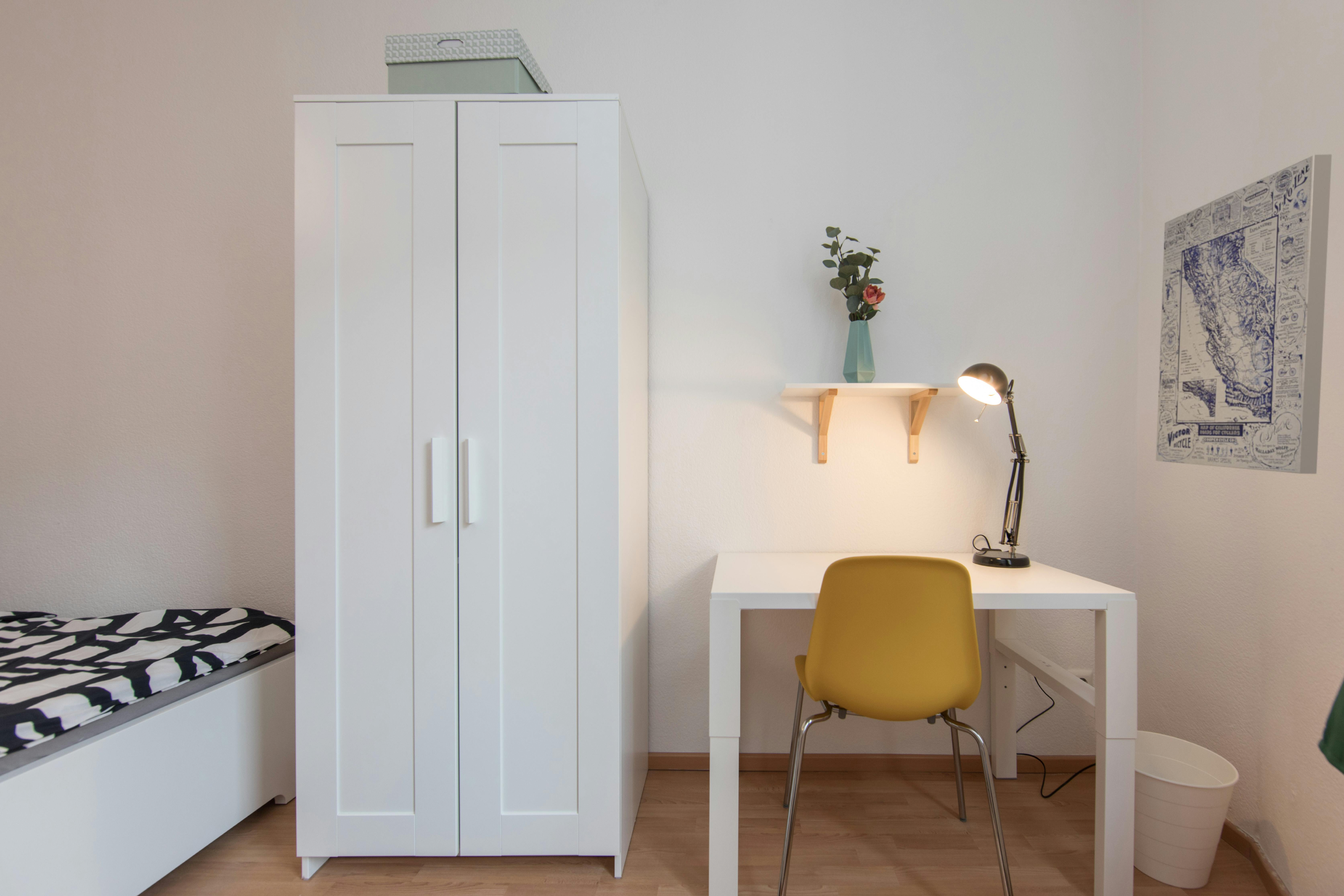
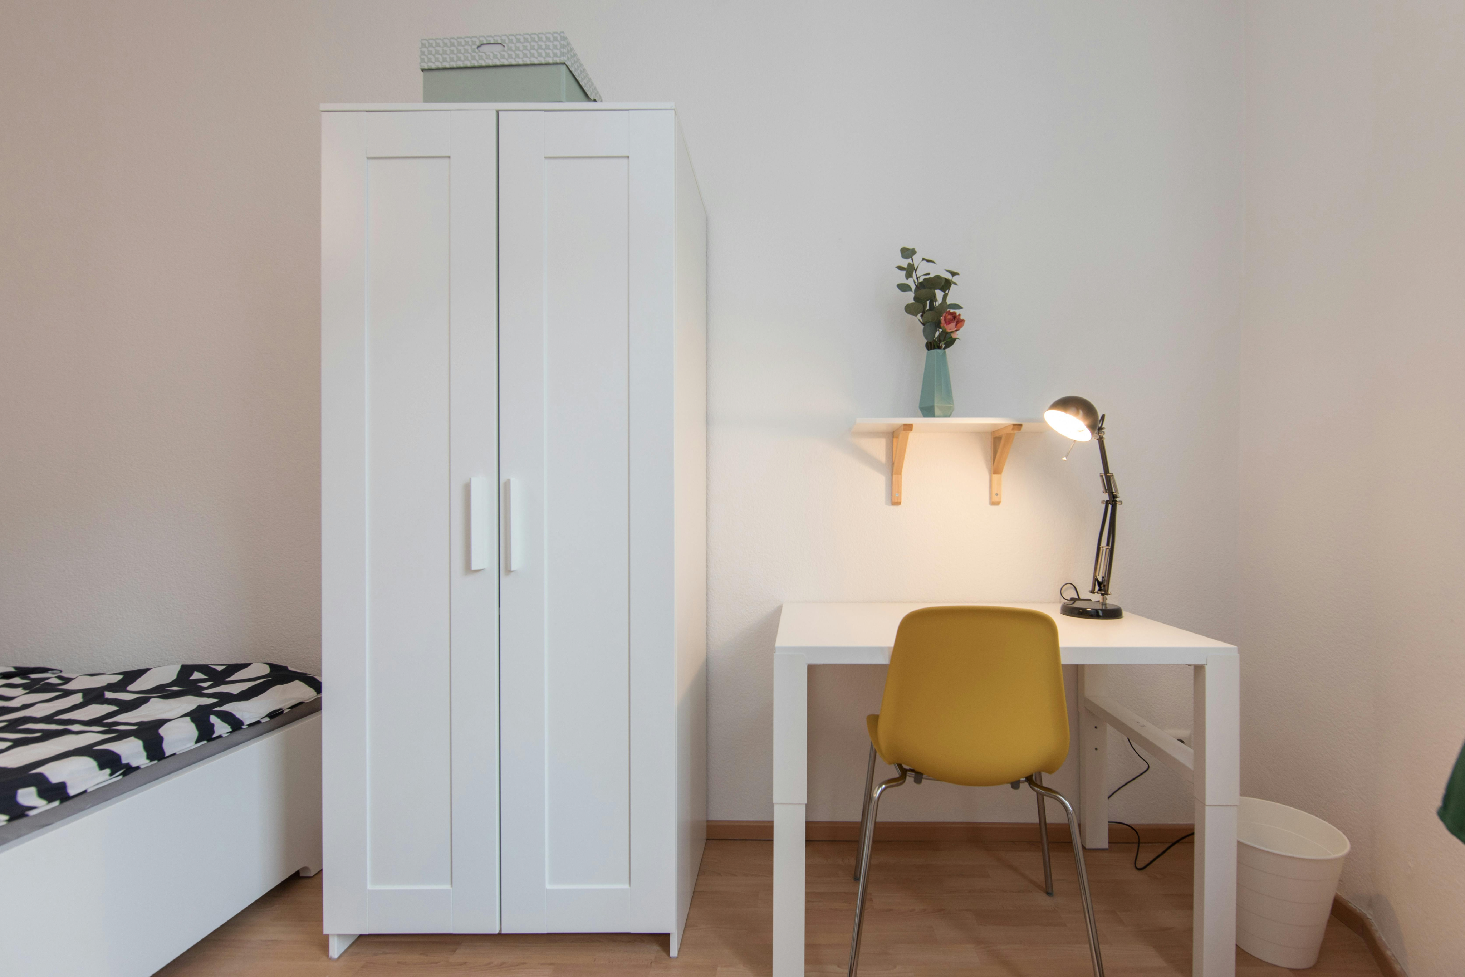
- wall art (1230, 331)
